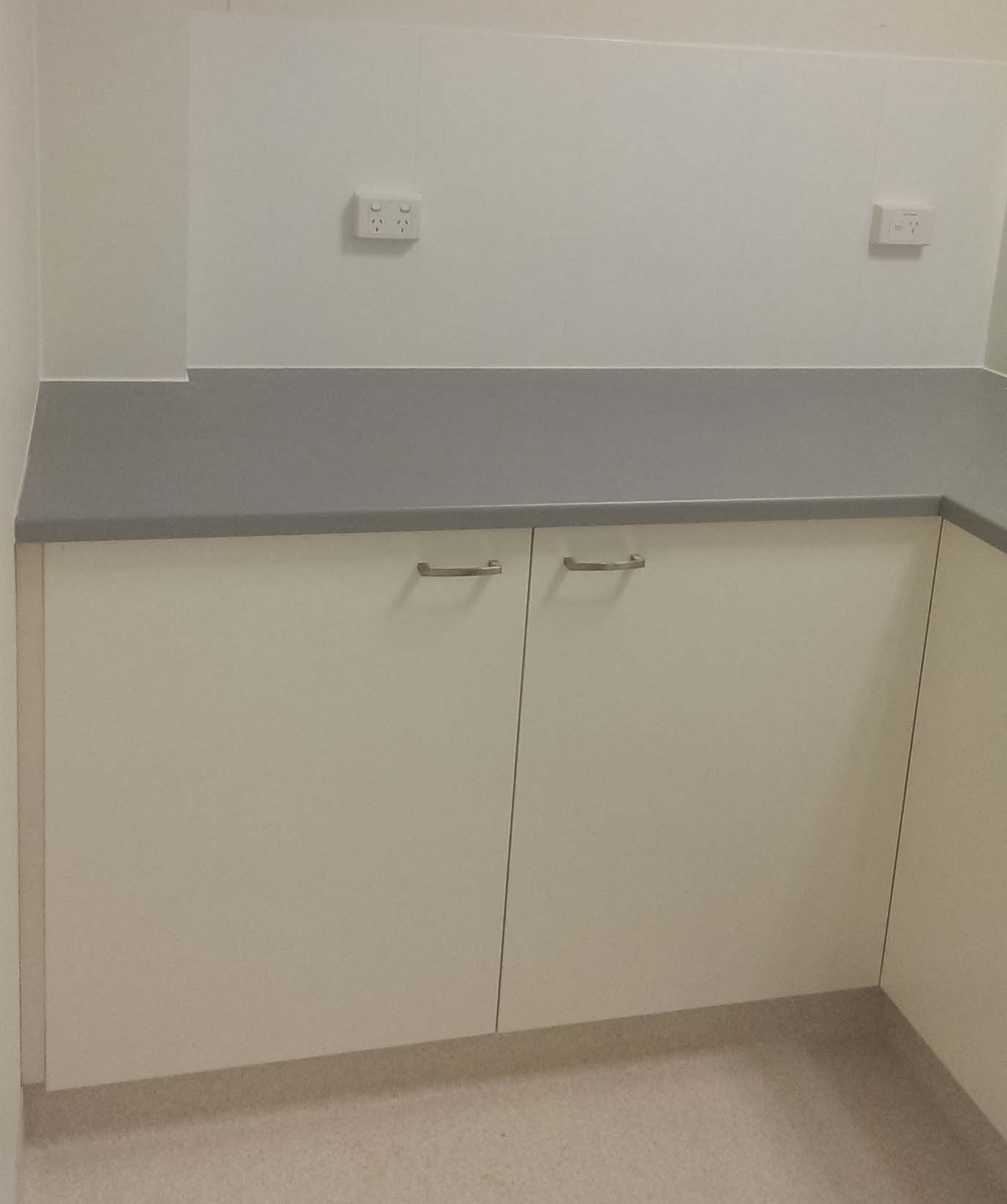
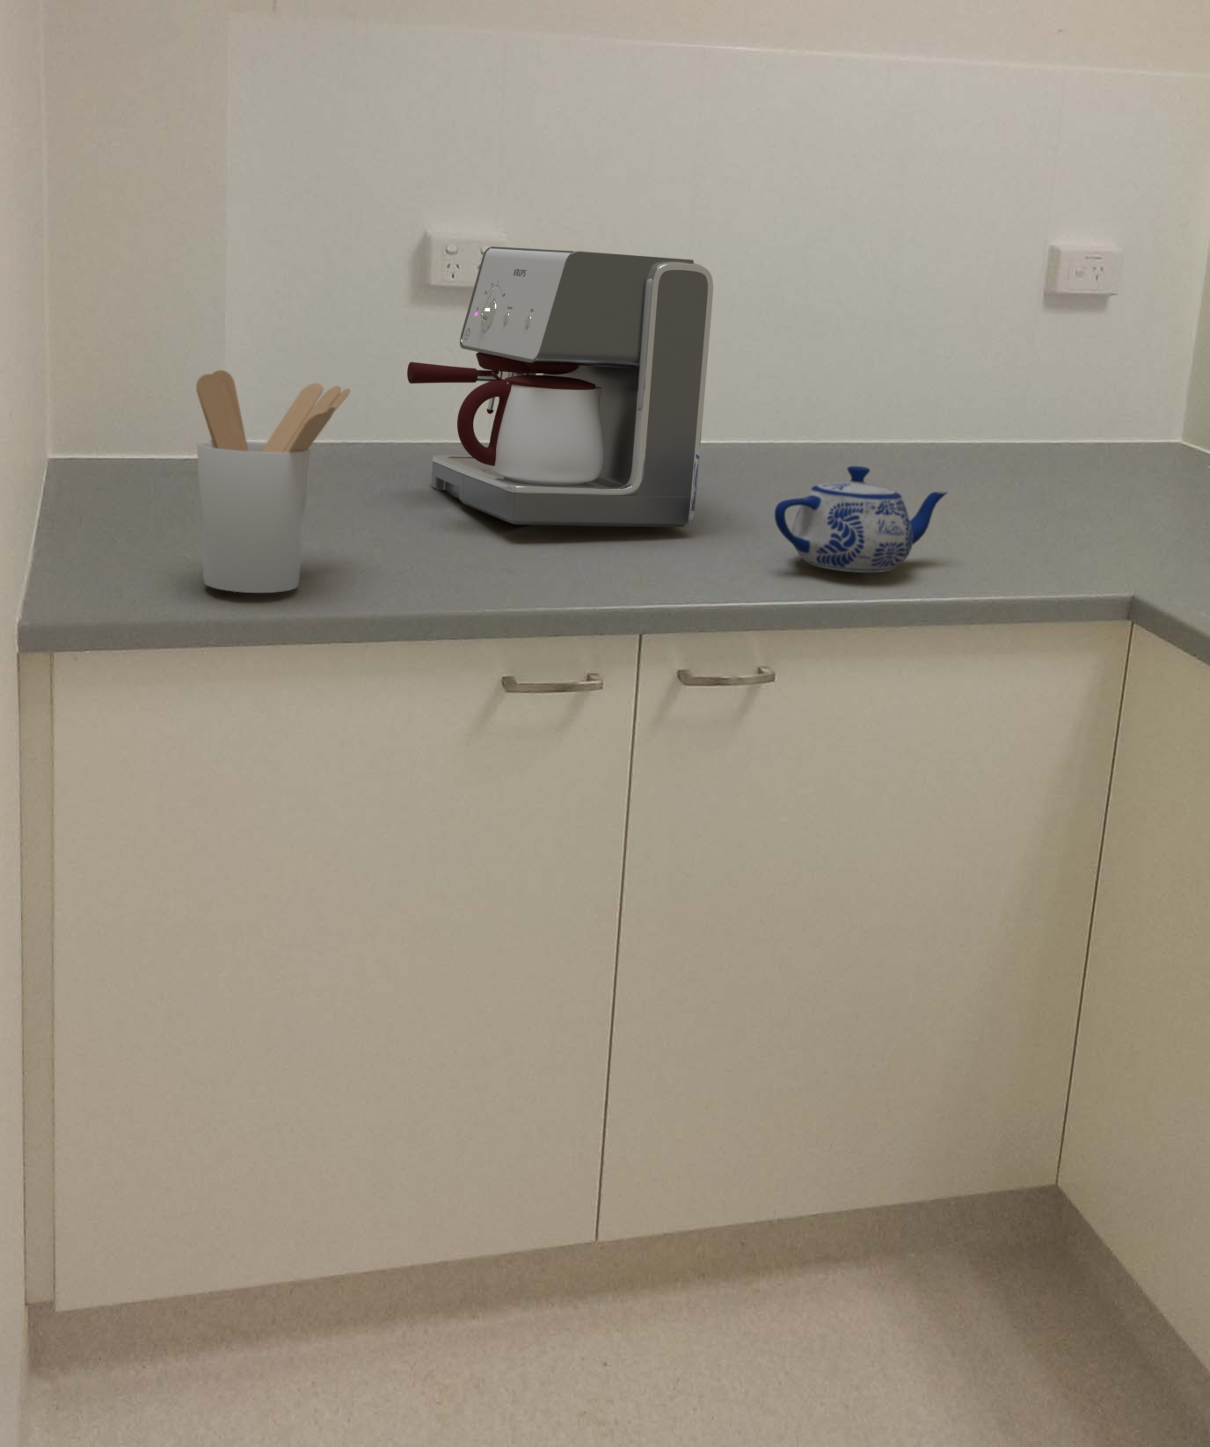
+ utensil holder (275, 480)
+ teapot (862, 517)
+ coffee maker (568, 382)
